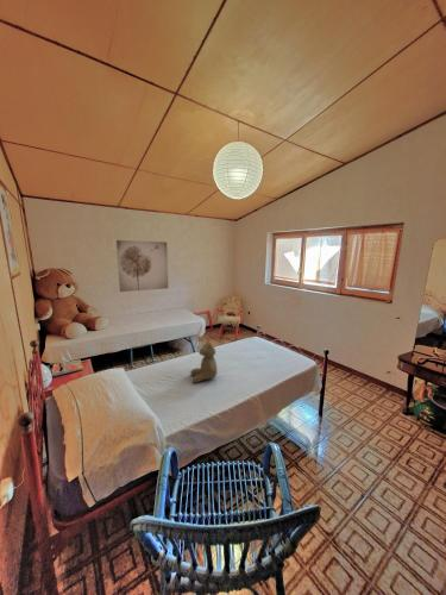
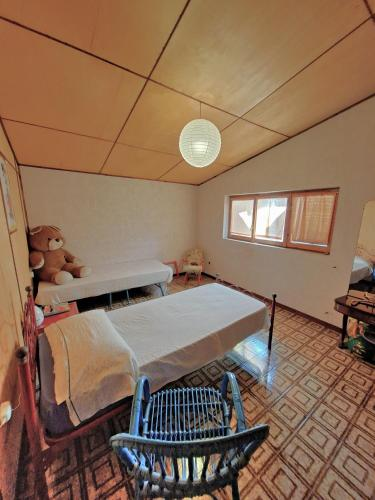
- wall art (144, 265)
- teddy bear (203, 359)
